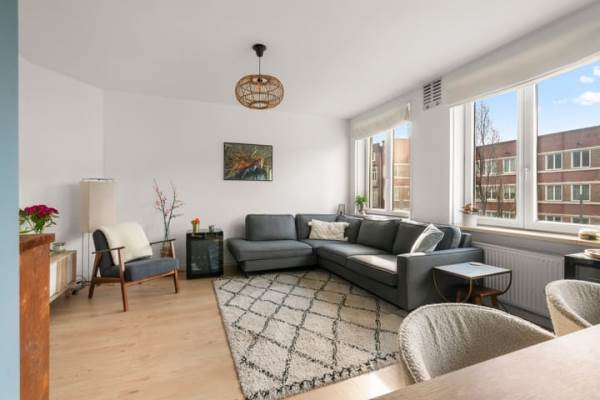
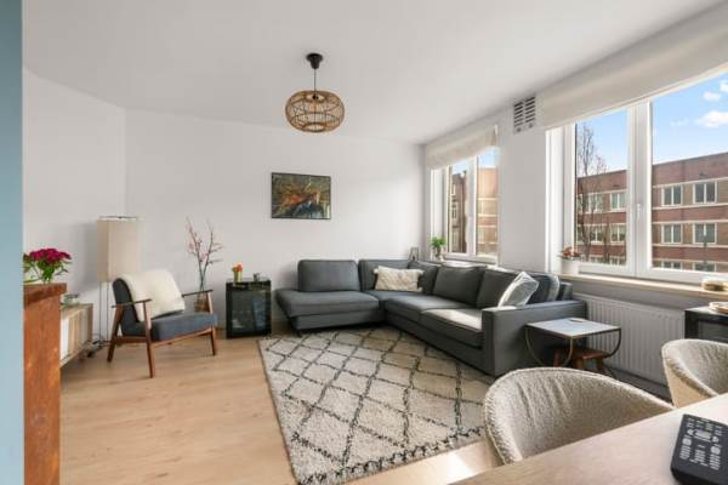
+ remote control (701, 449)
